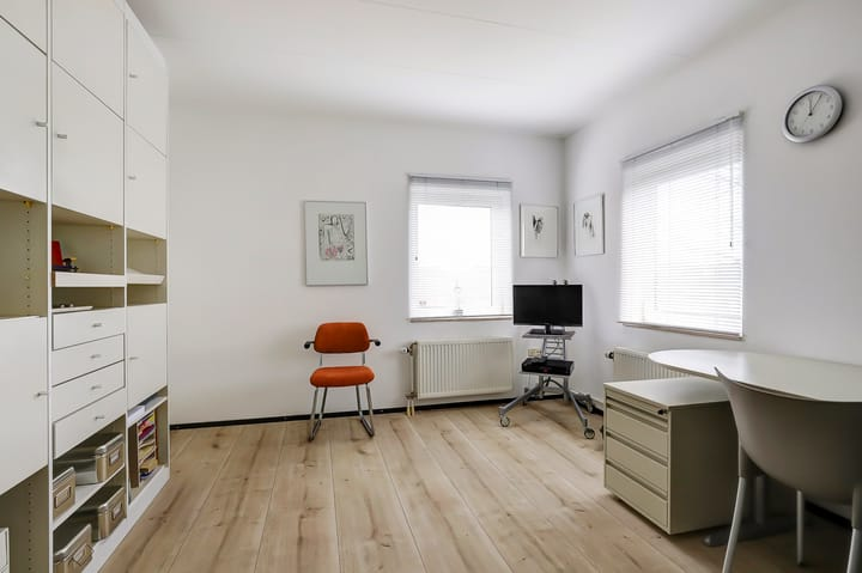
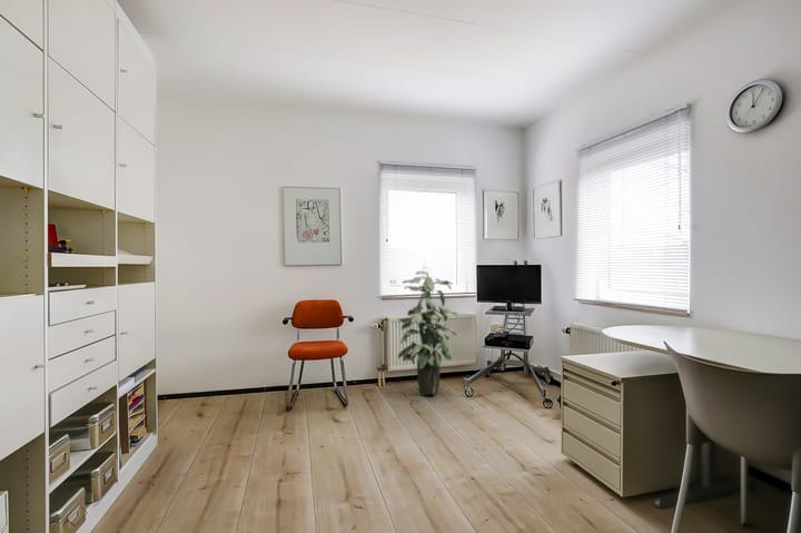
+ indoor plant (425, 330)
